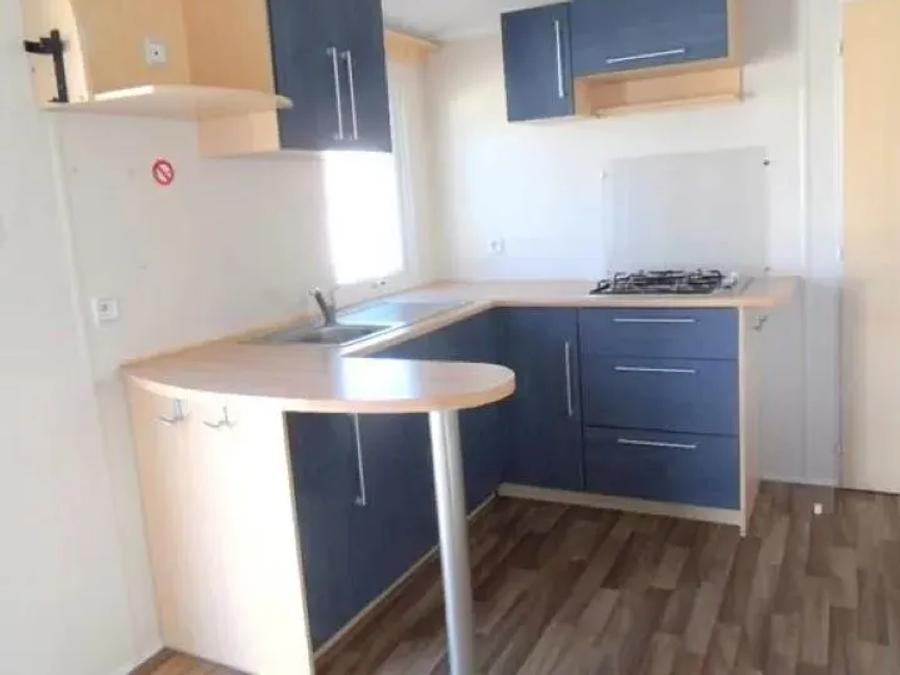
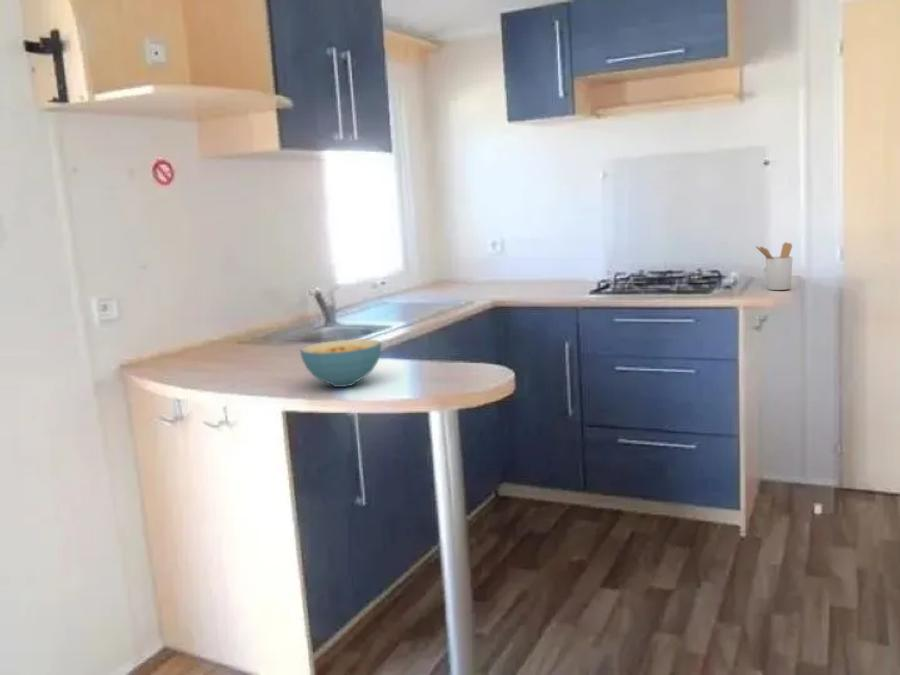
+ cereal bowl (342, 365)
+ utensil holder (773, 266)
